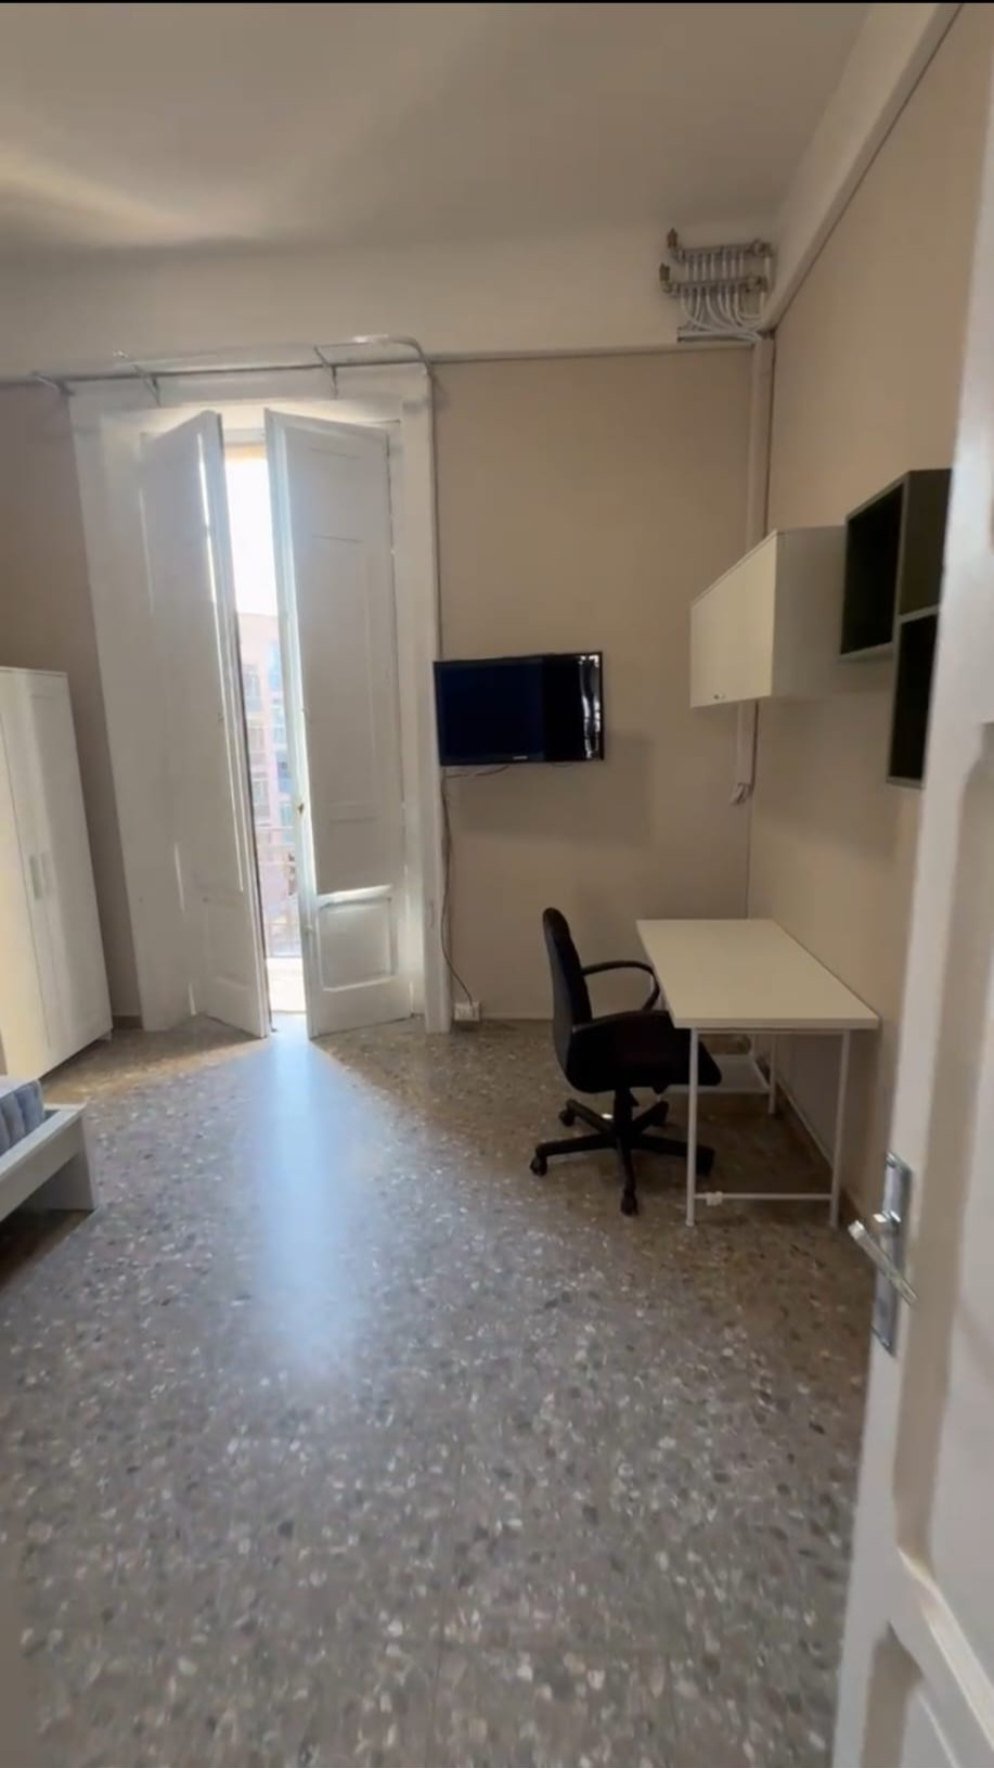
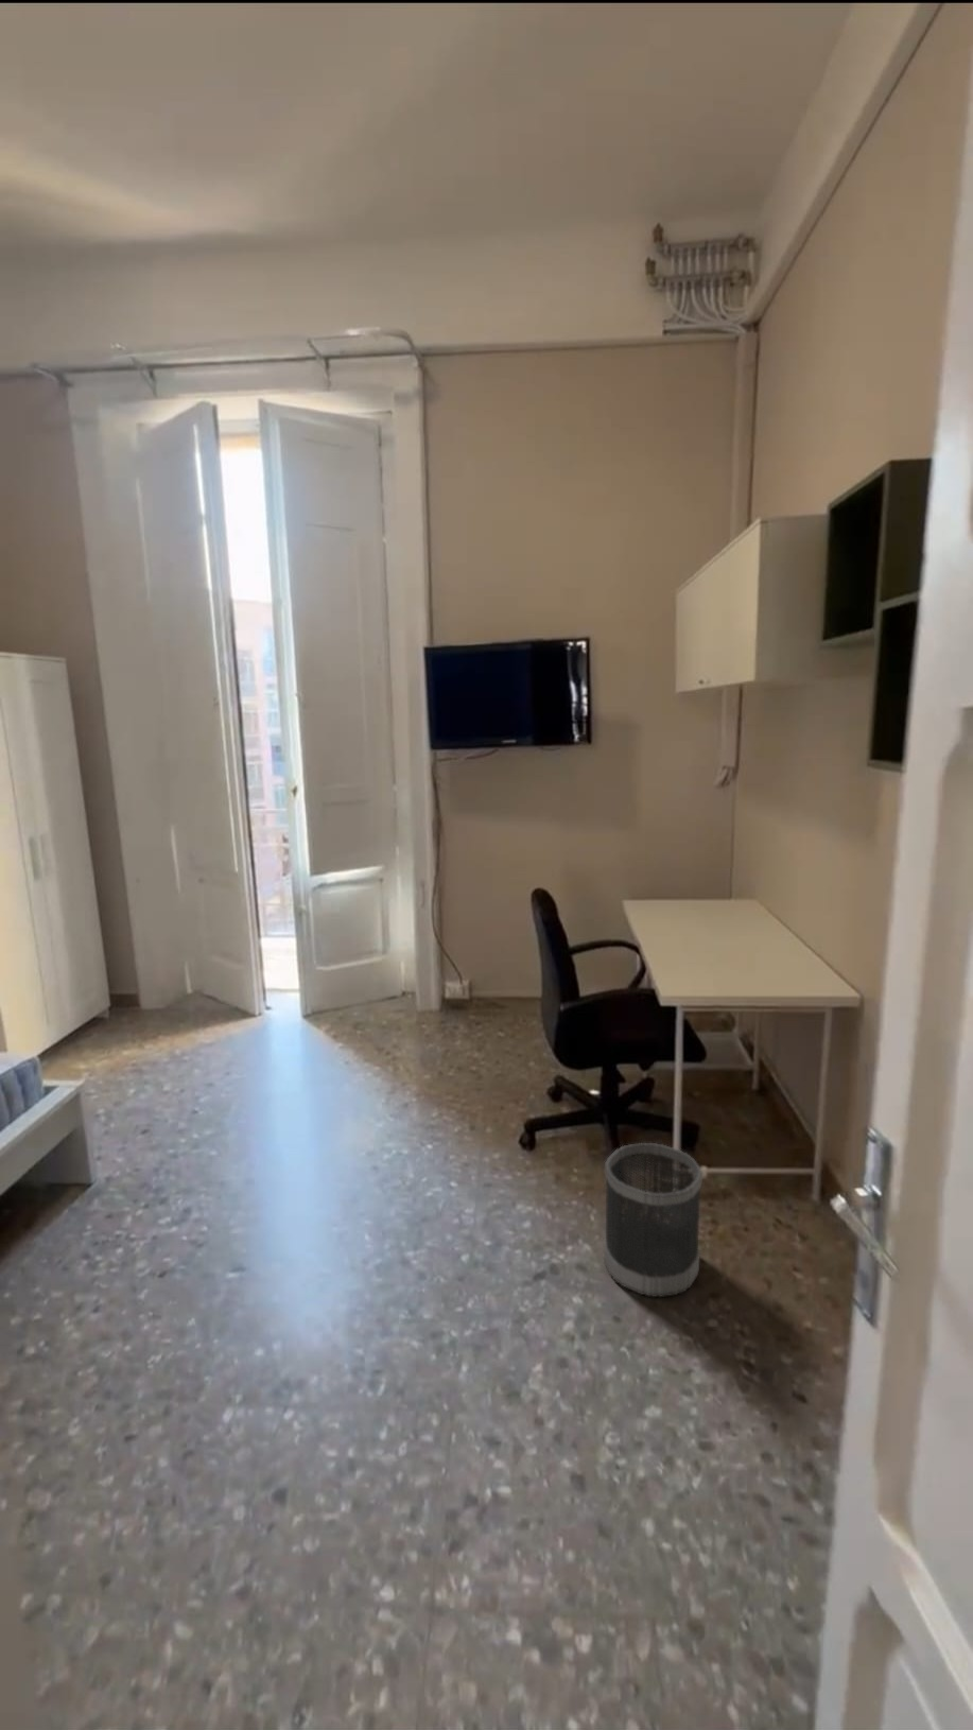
+ wastebasket (651, 1217)
